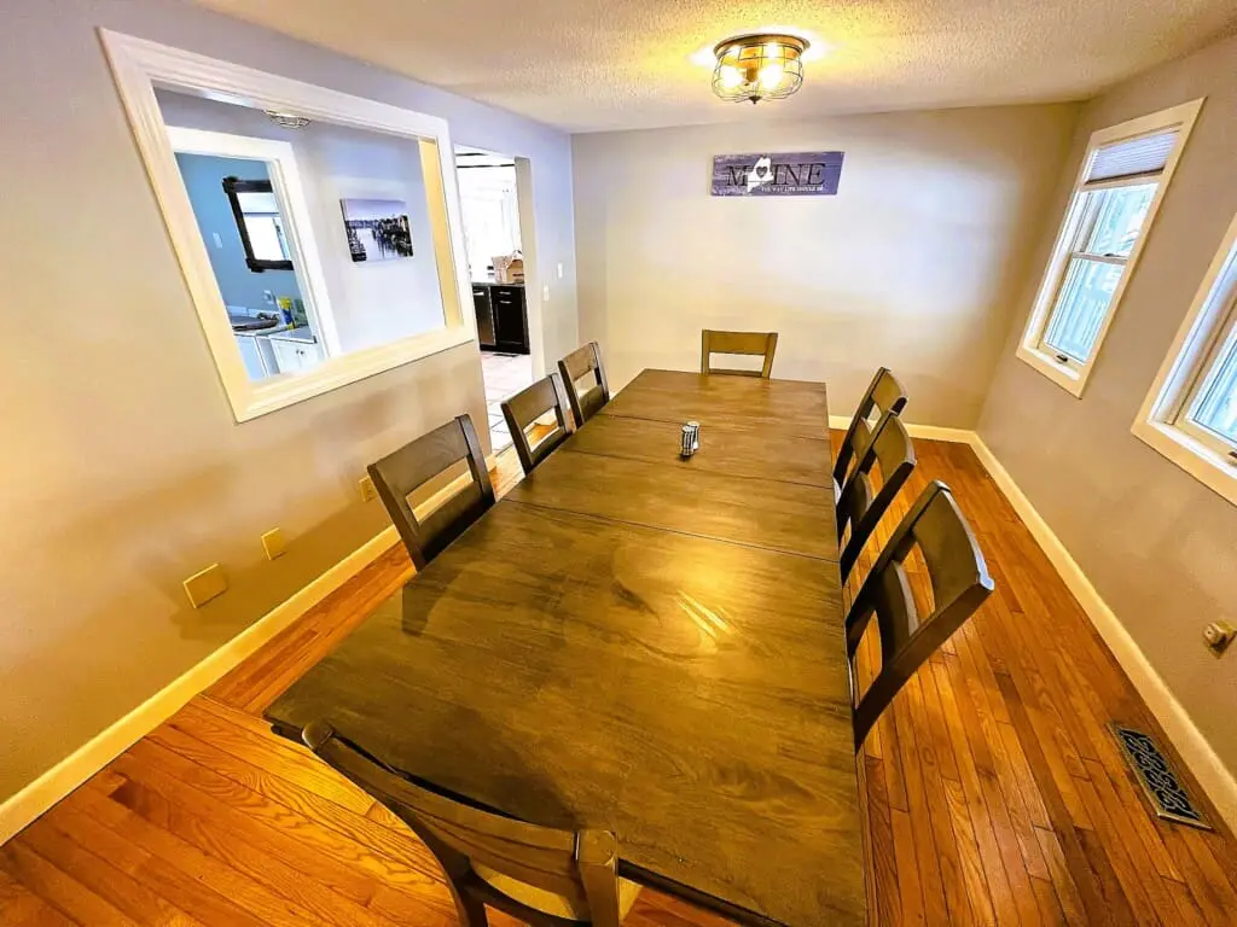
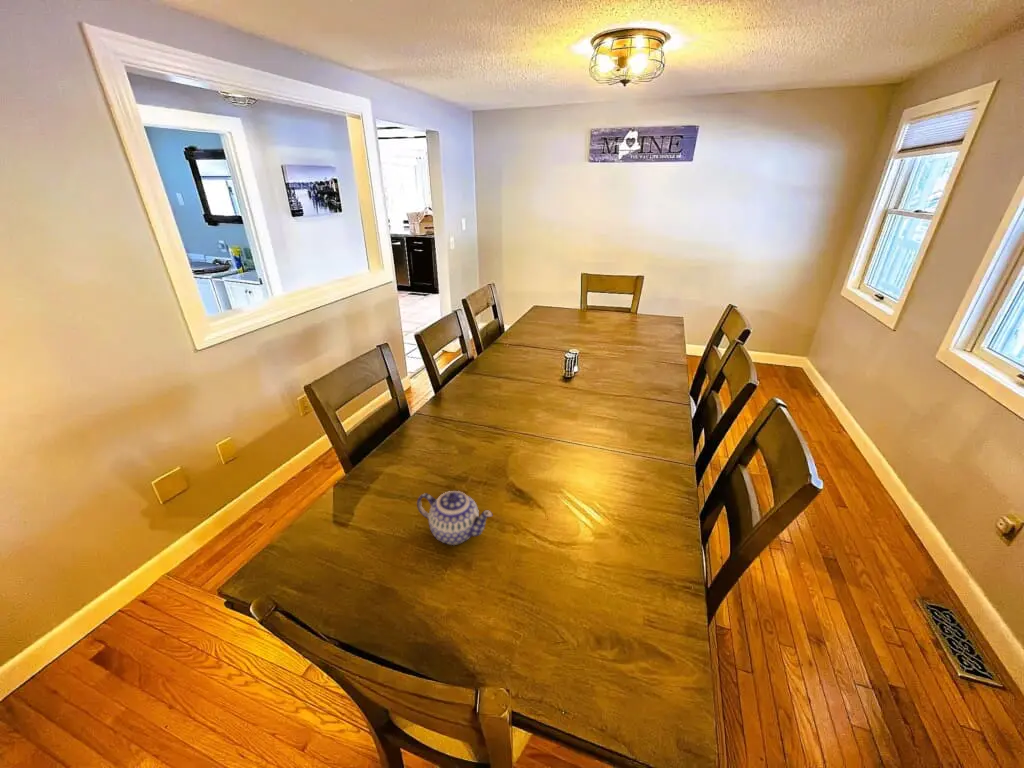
+ teapot (454, 513)
